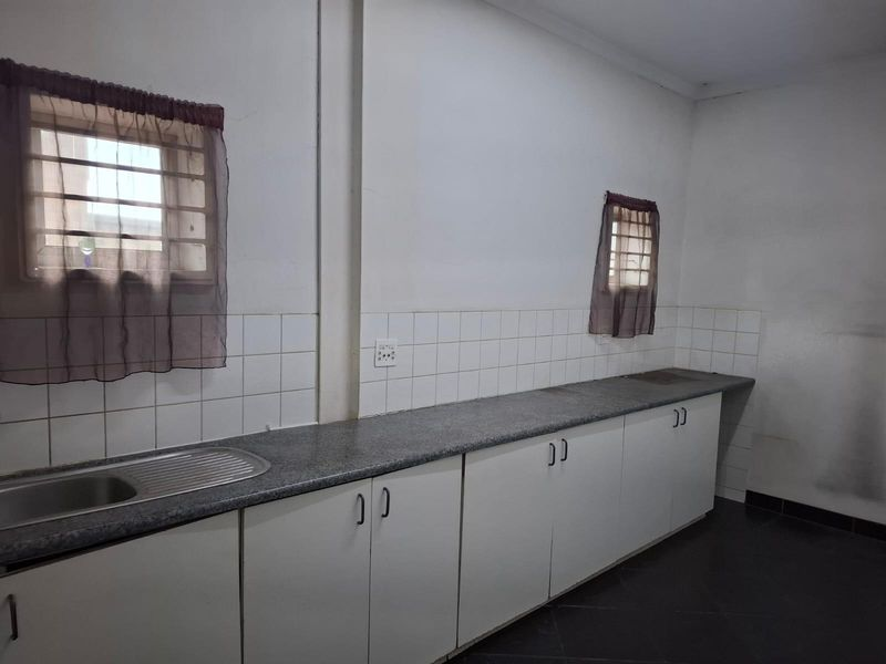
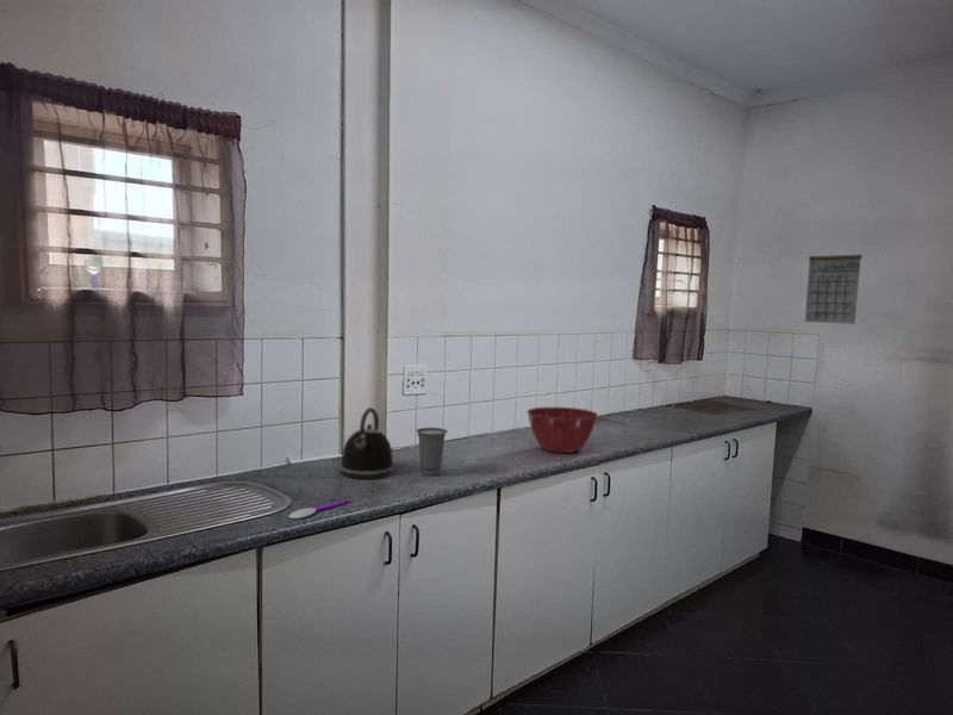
+ mixing bowl (561, 430)
+ kettle (367, 440)
+ spoon (320, 506)
+ cup (430, 452)
+ calendar (833, 281)
